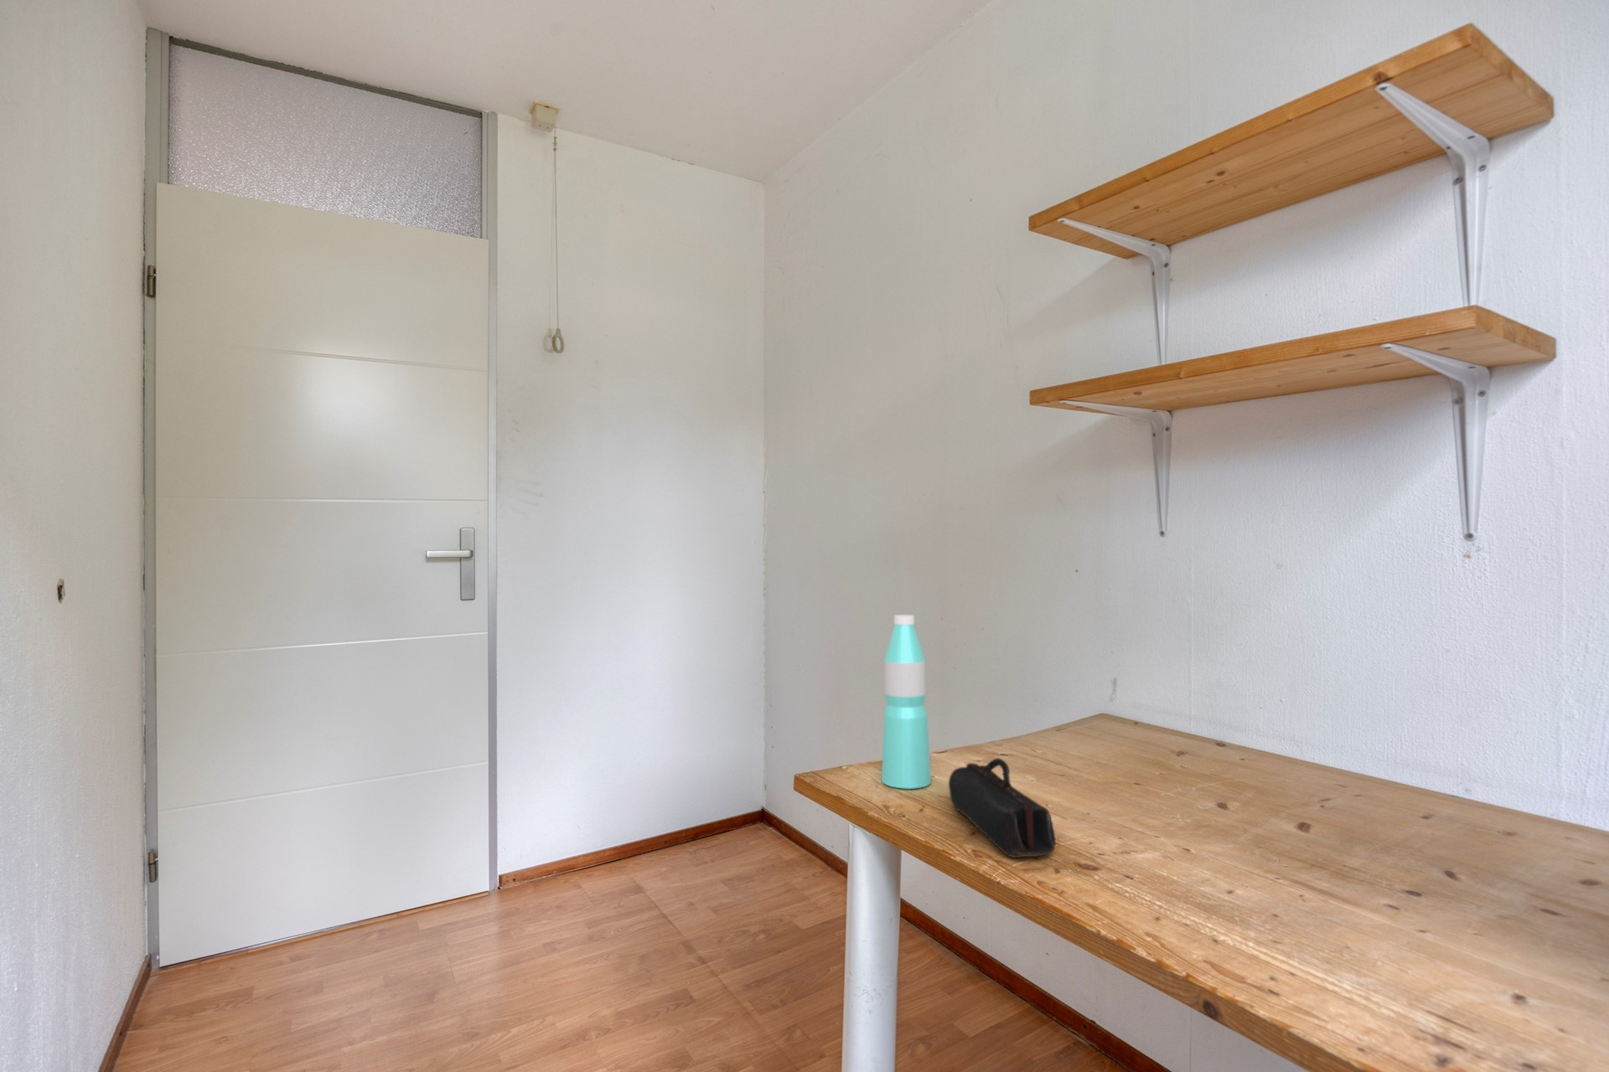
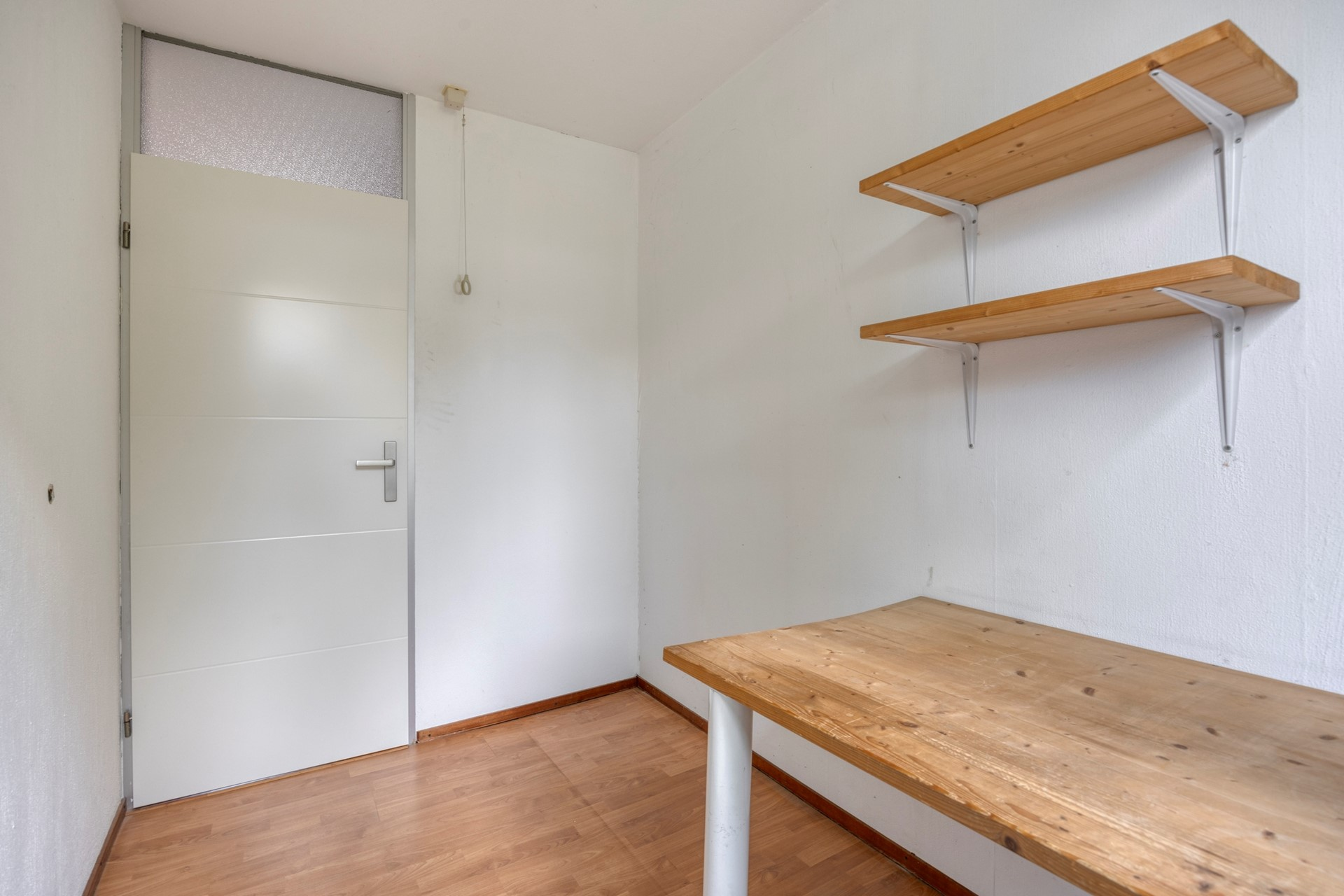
- pencil case (996, 793)
- water bottle (905, 698)
